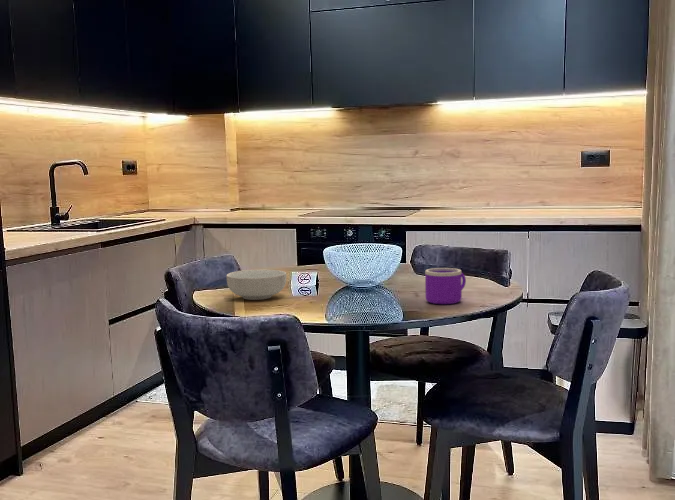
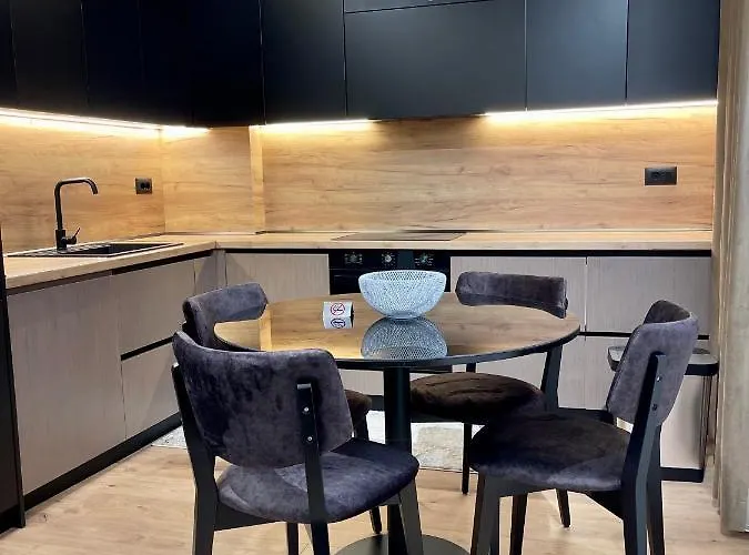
- cereal bowl (257, 285)
- mug (447, 285)
